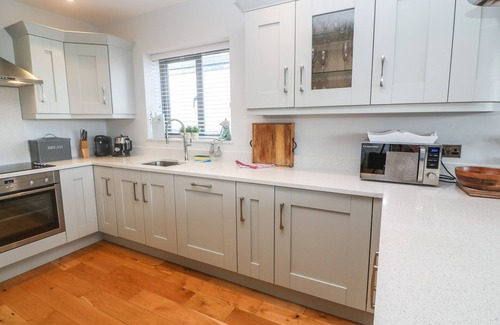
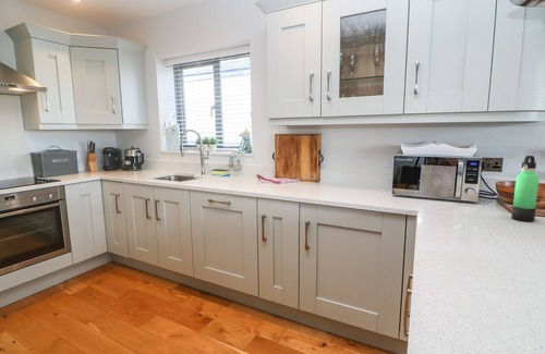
+ thermos bottle (525, 187)
